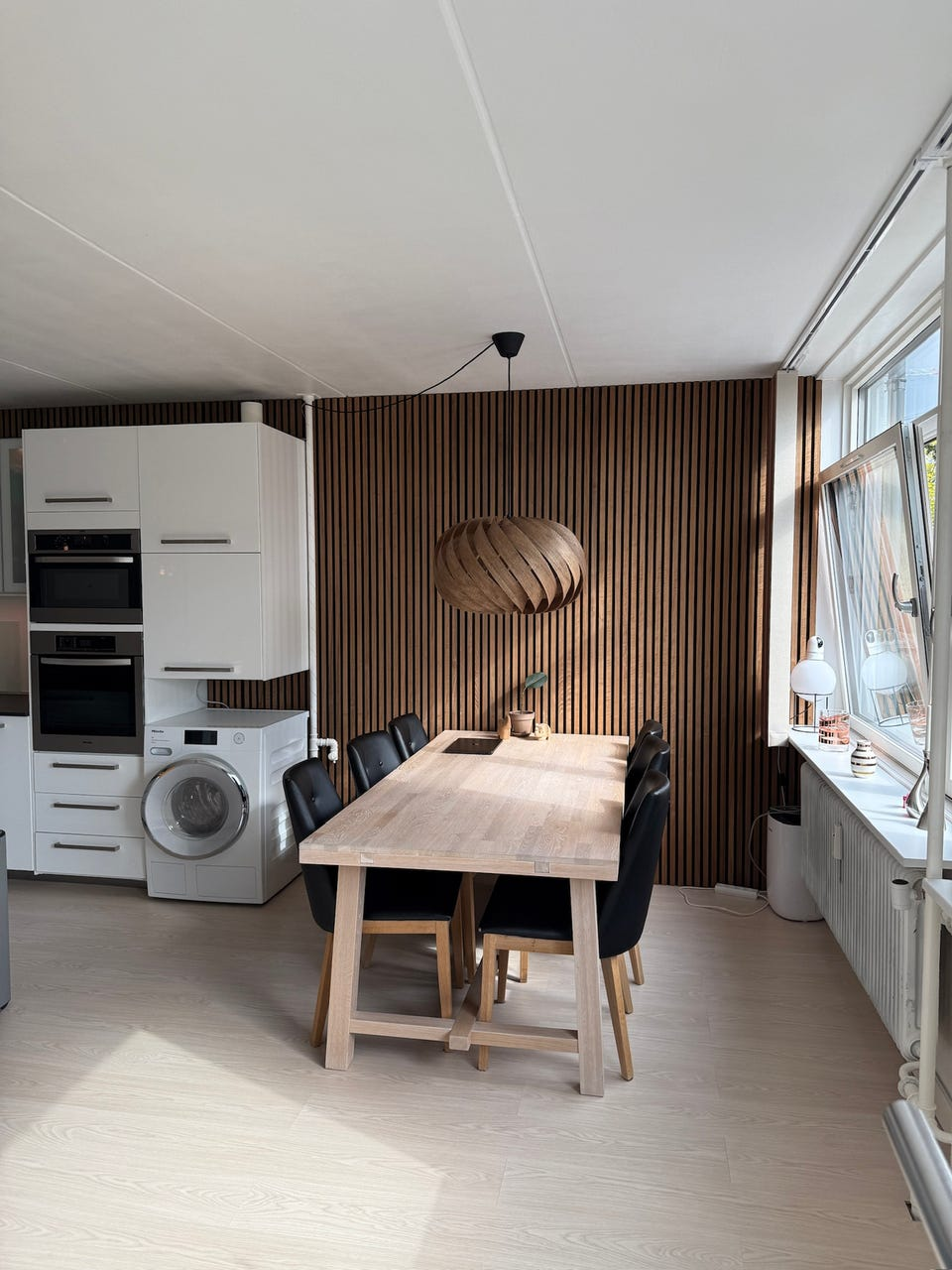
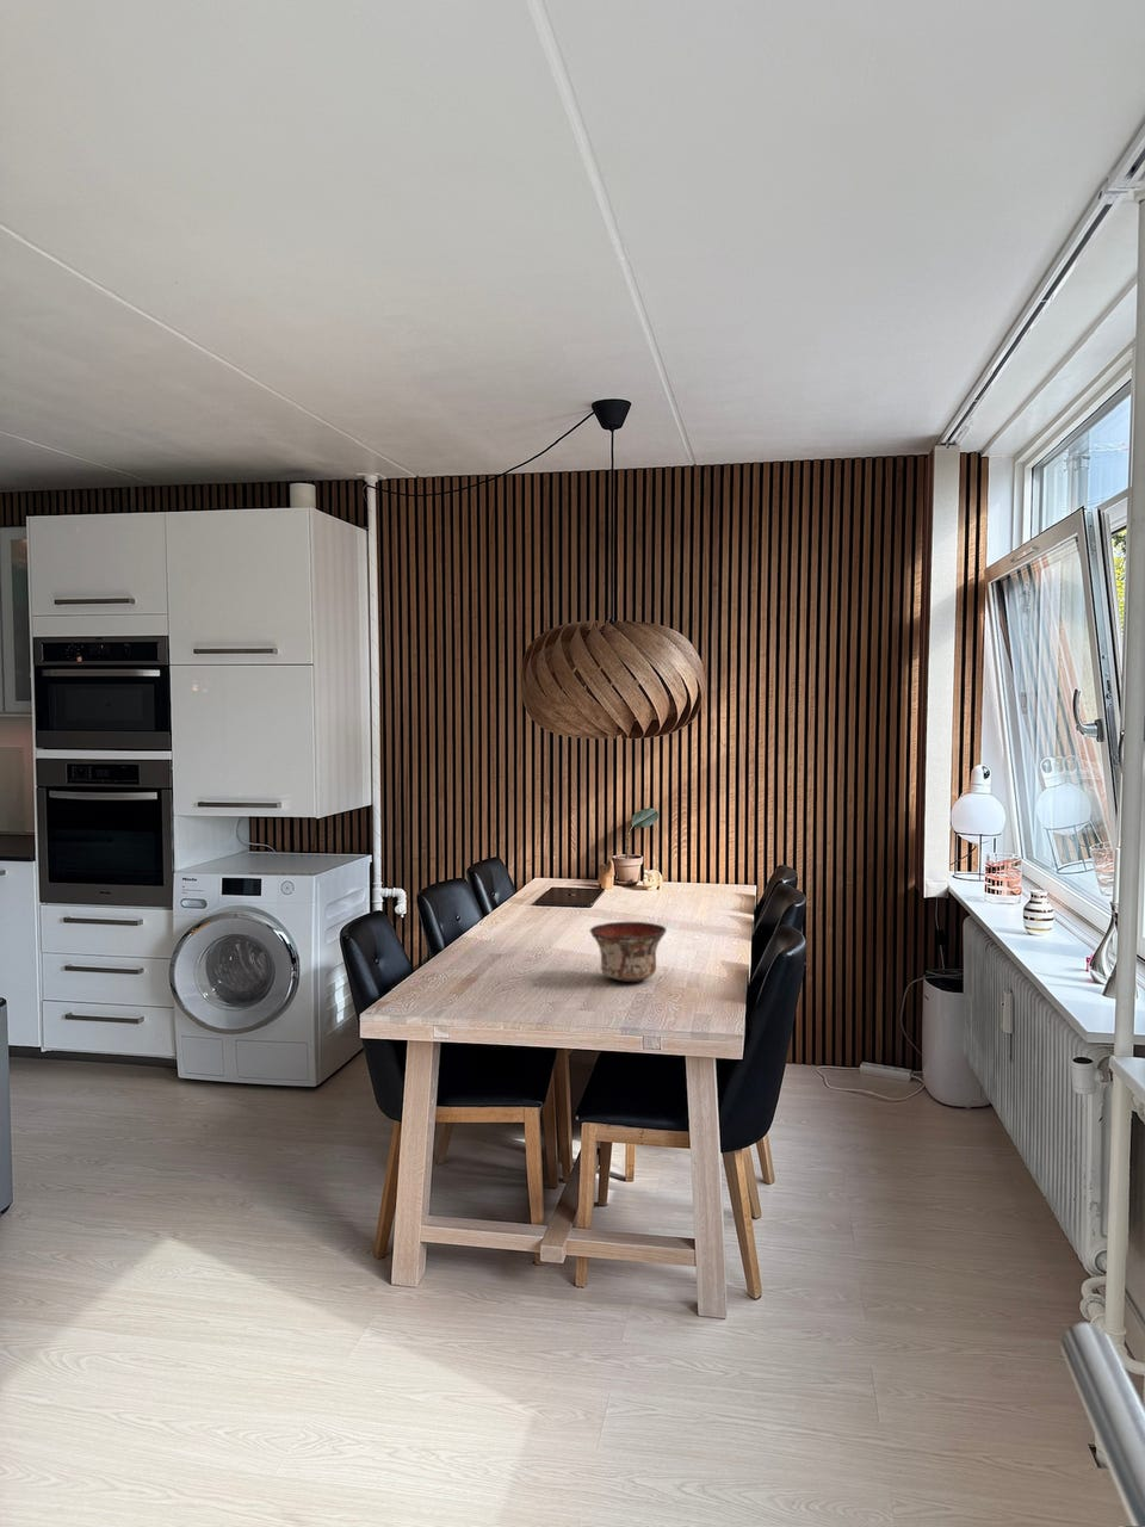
+ bowl (628, 953)
